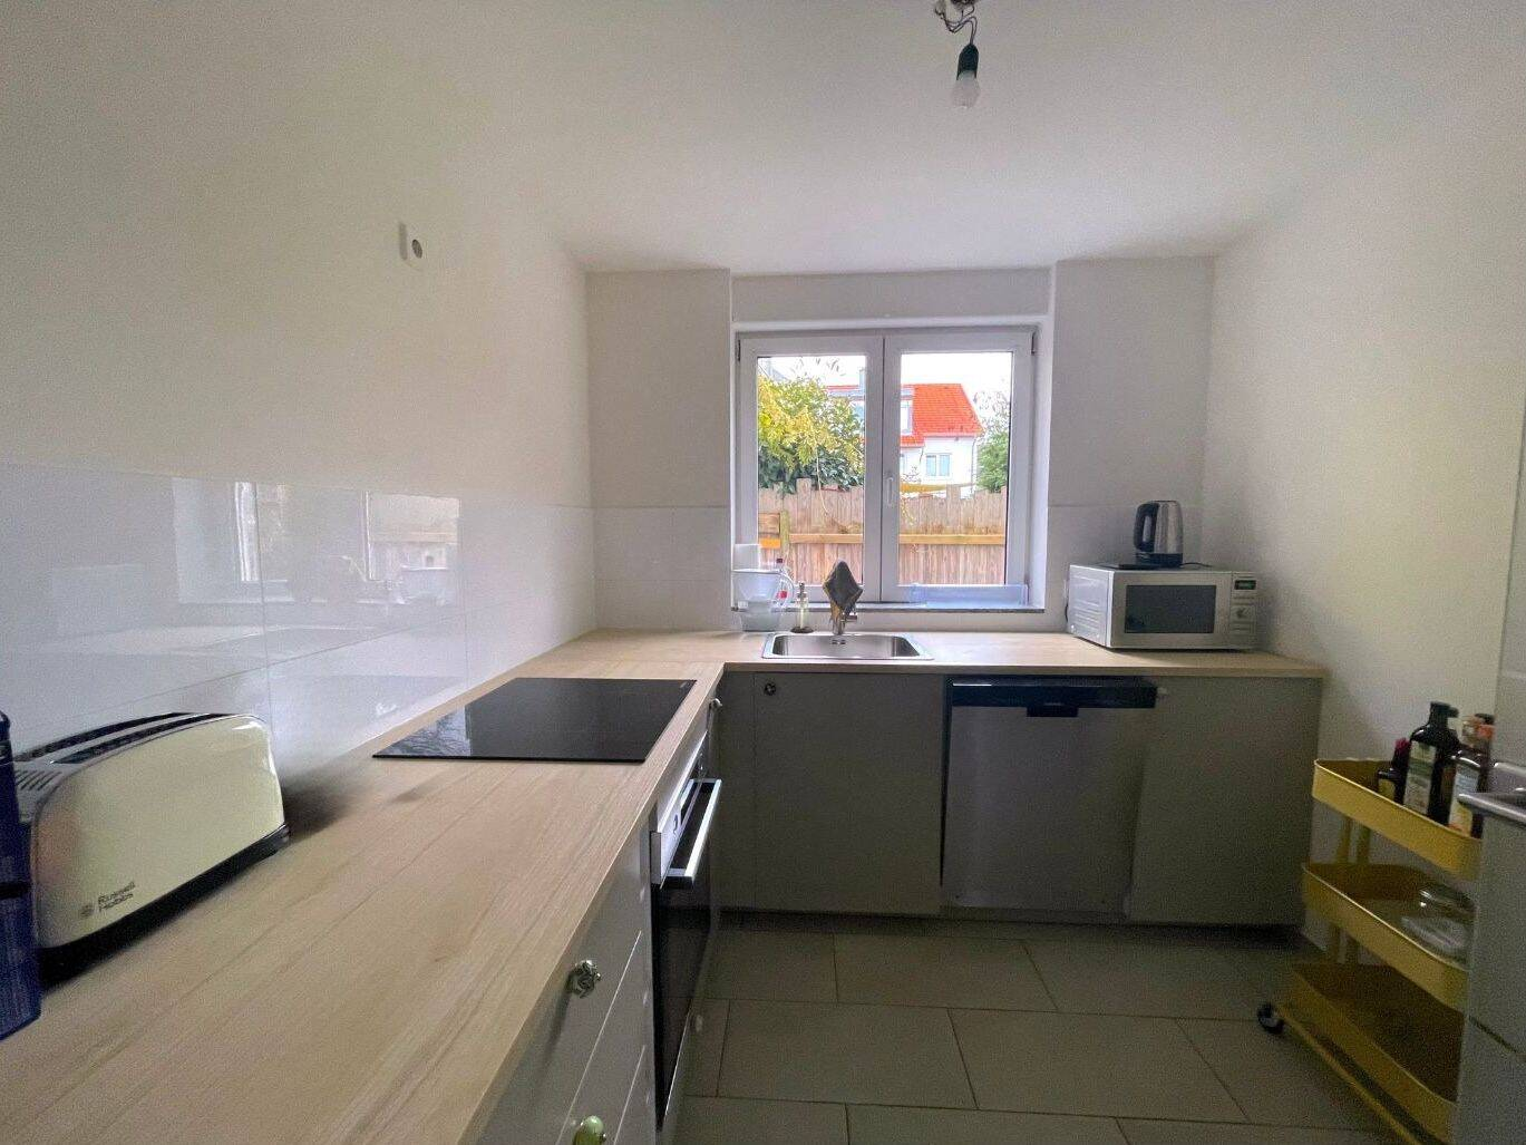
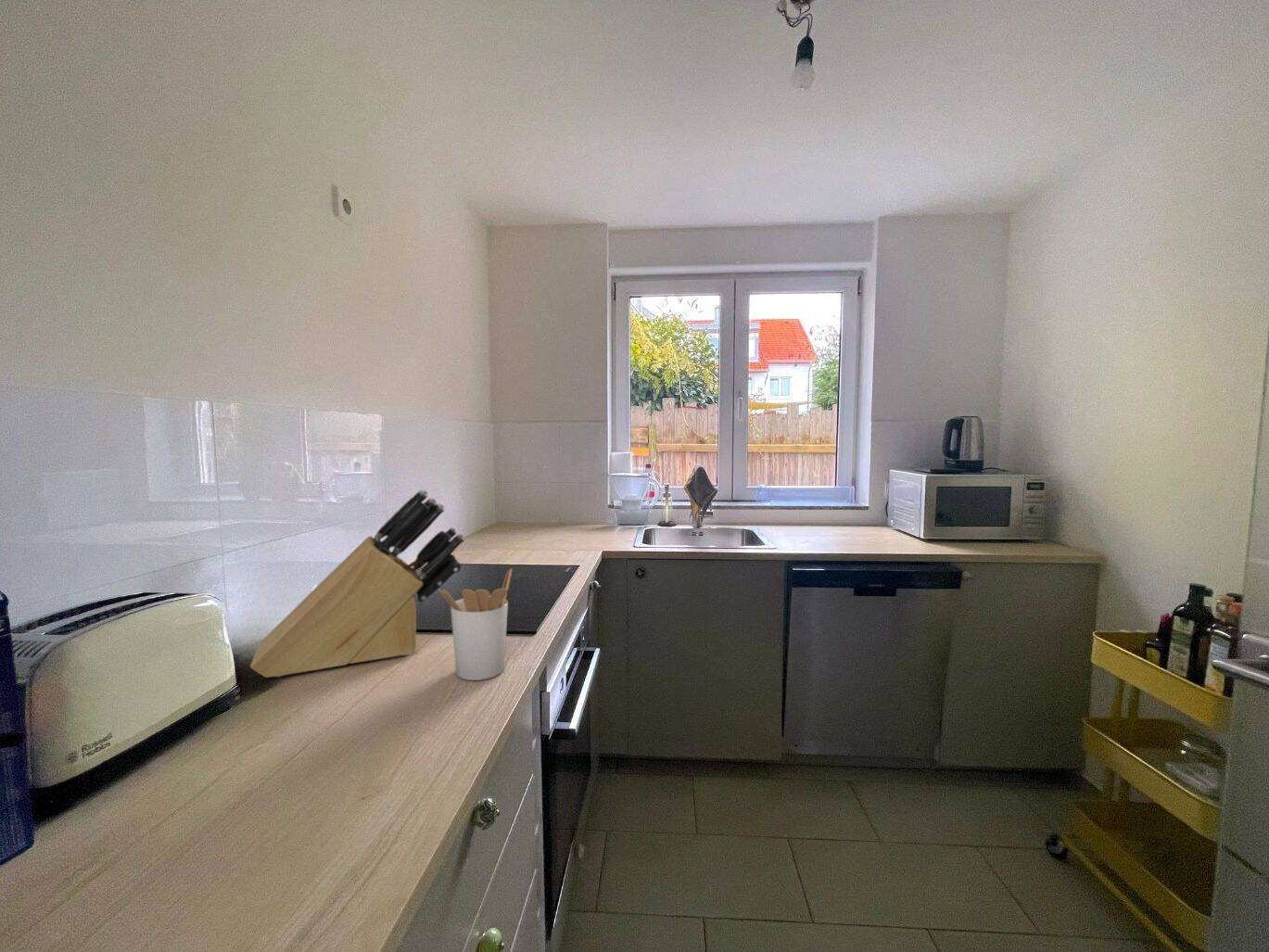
+ knife block (365, 574)
+ utensil holder (481, 625)
